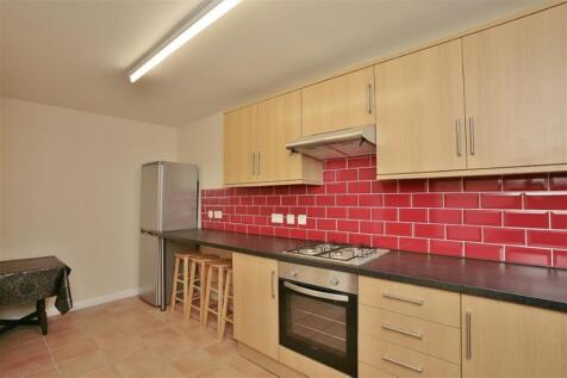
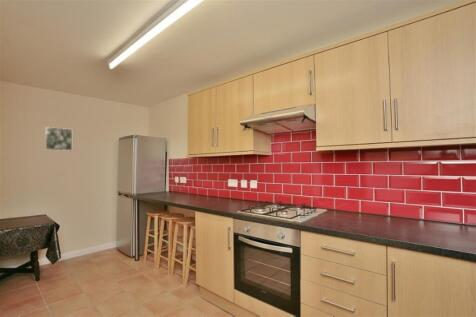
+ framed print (59, 139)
